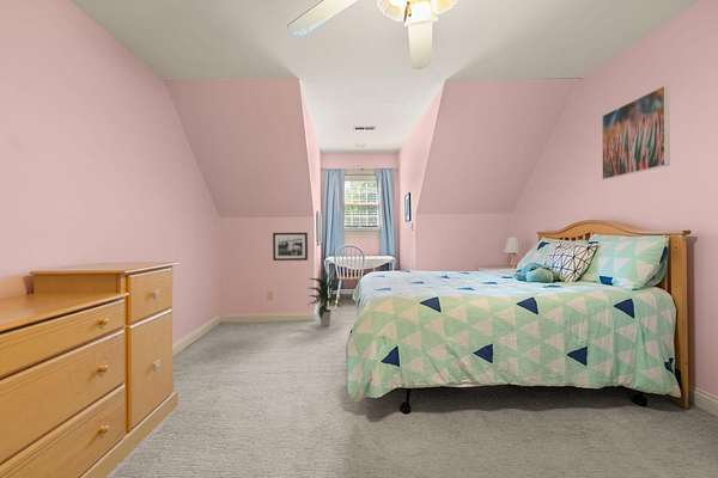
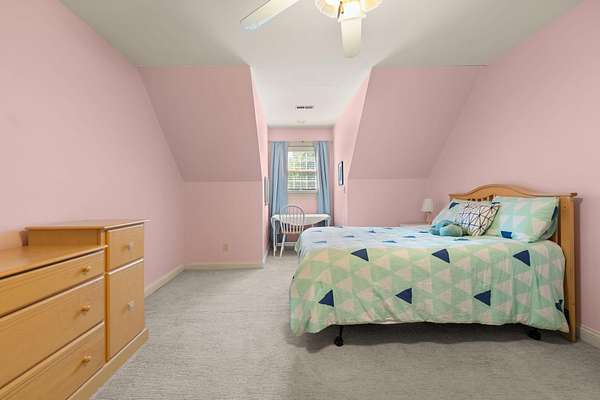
- picture frame (290, 246)
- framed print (632, 137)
- indoor plant (324, 299)
